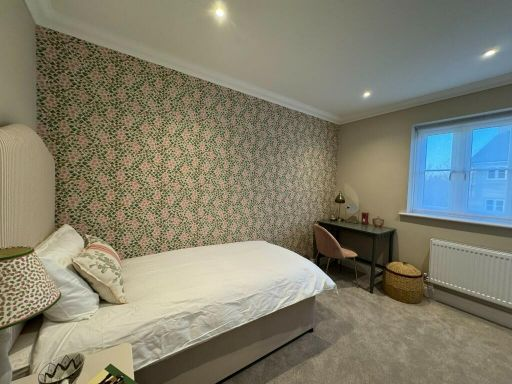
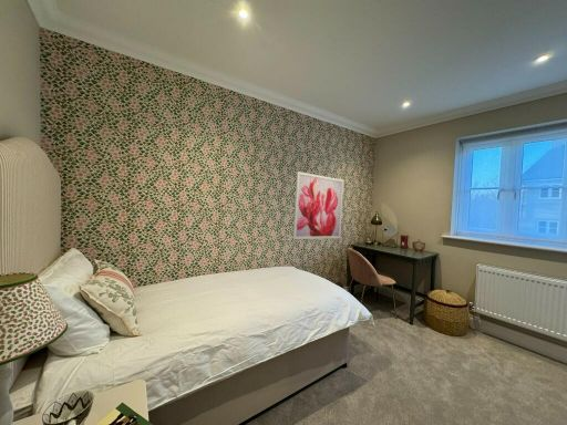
+ wall art (320, 207)
